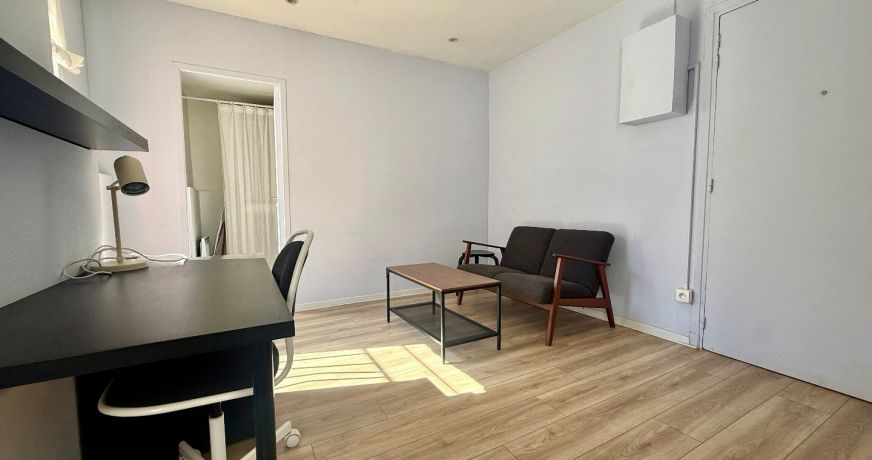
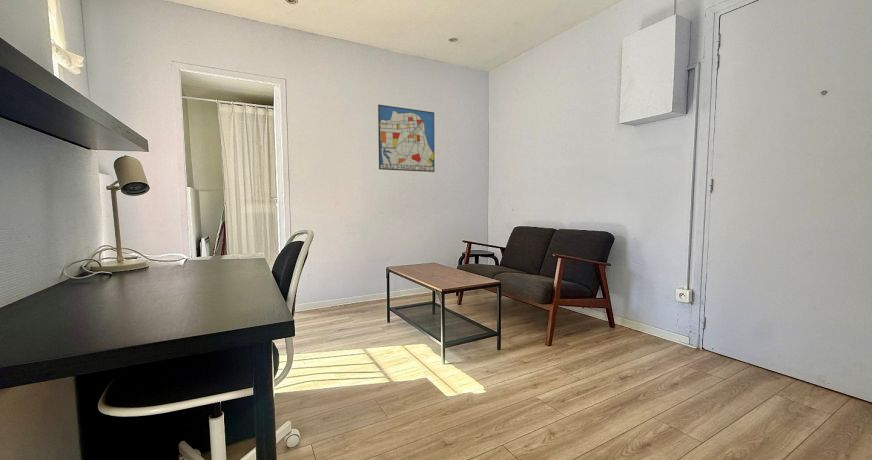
+ wall art (407, 139)
